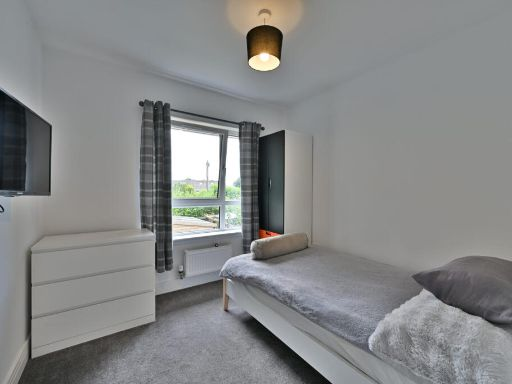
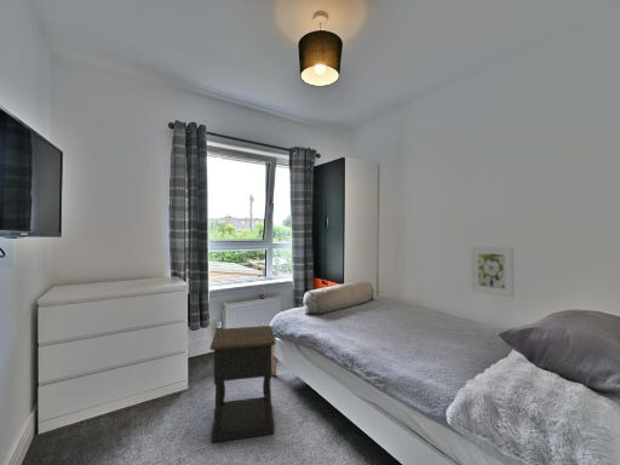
+ nightstand (243, 377)
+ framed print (490, 270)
